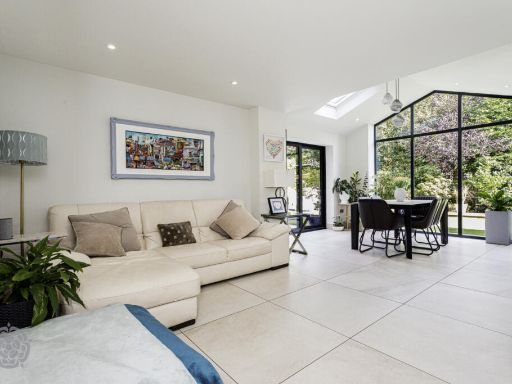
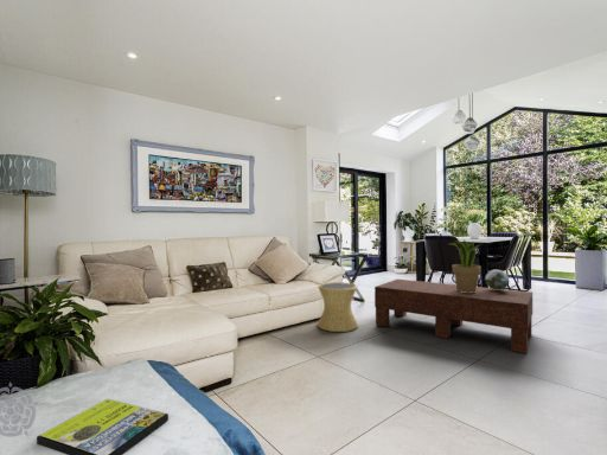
+ potted plant (466, 264)
+ side table (337, 306)
+ decorative sphere (497, 280)
+ coffee table (449, 309)
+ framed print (106, 427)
